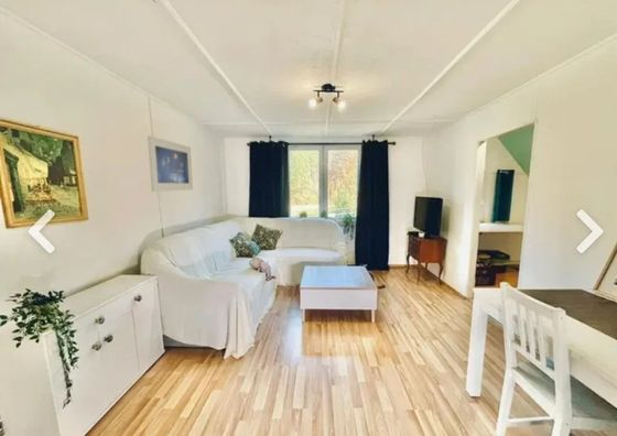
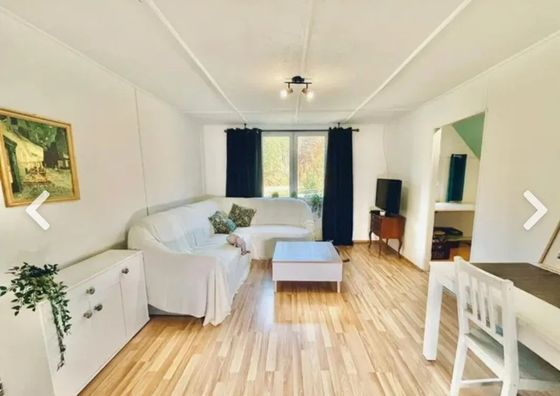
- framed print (173, 166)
